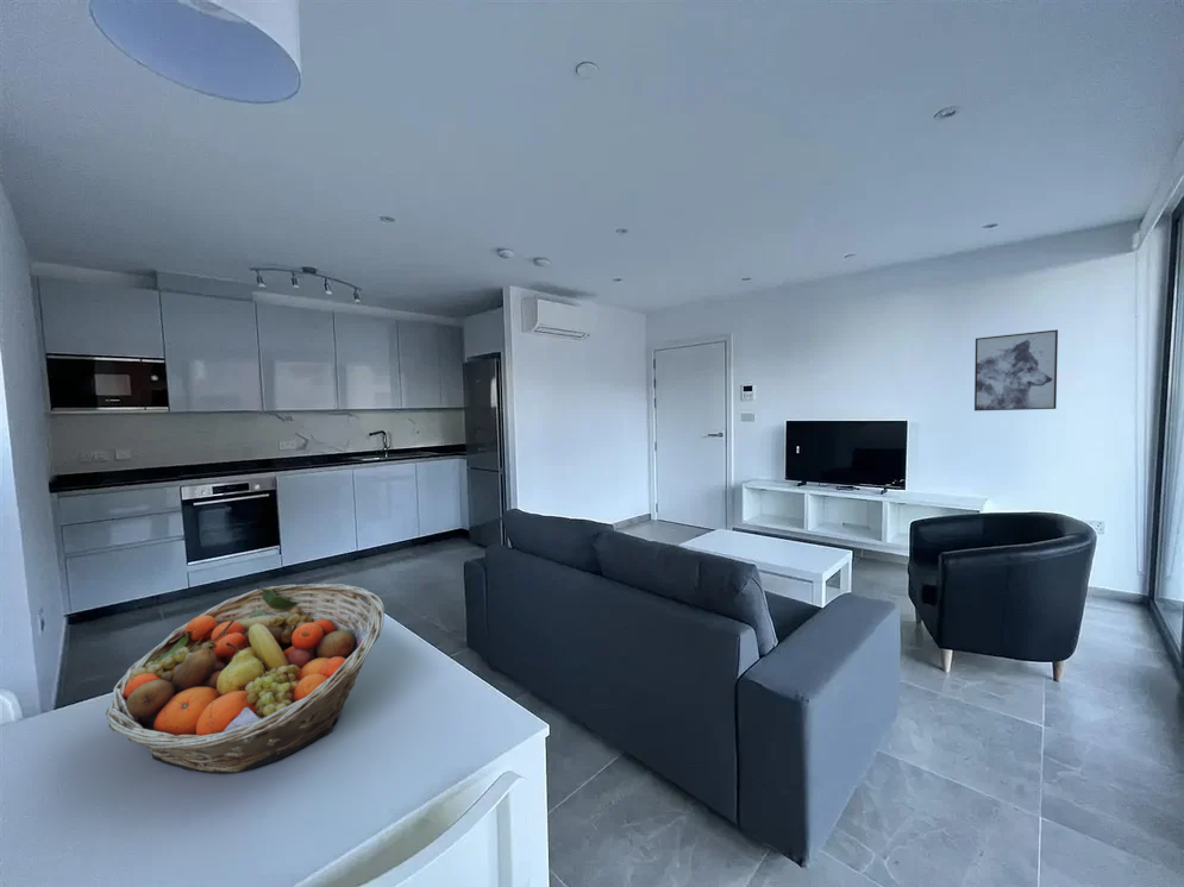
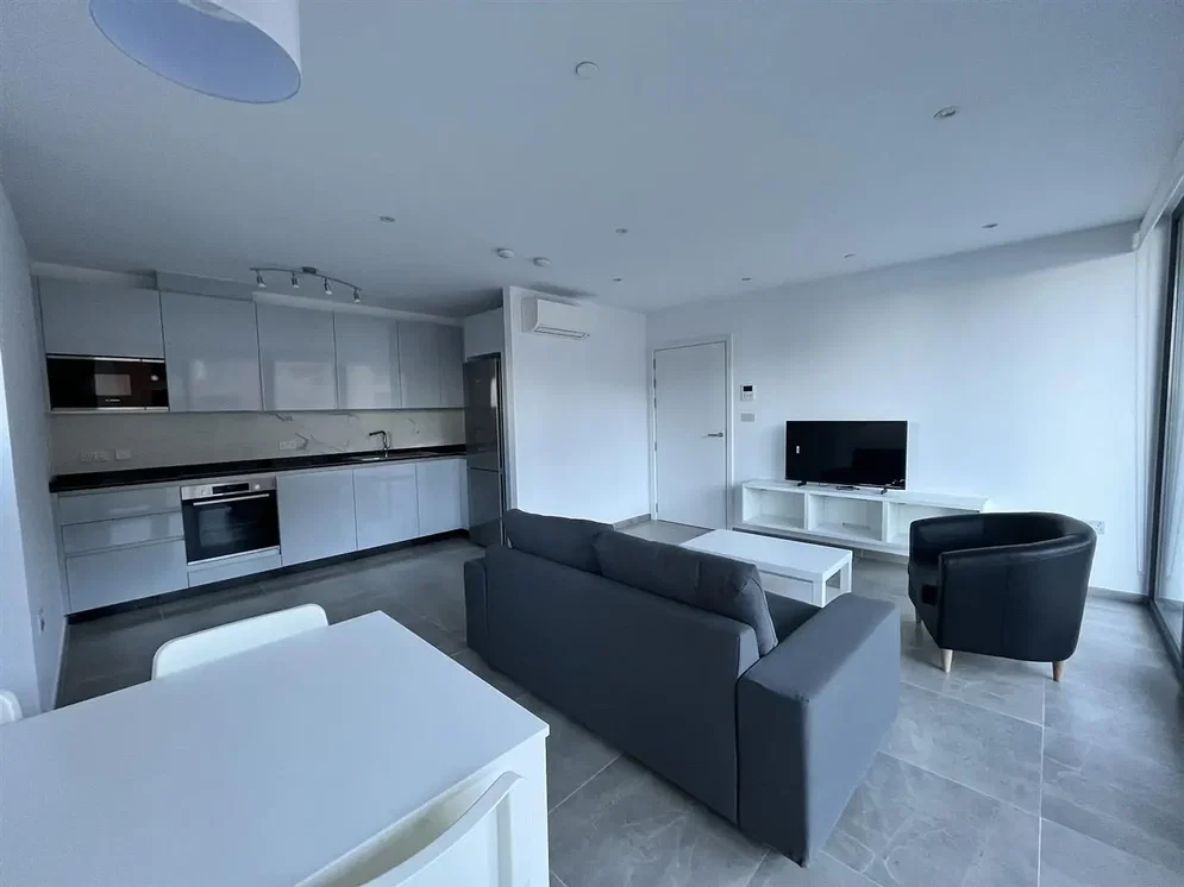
- fruit basket (261, 665)
- wall art (1014, 372)
